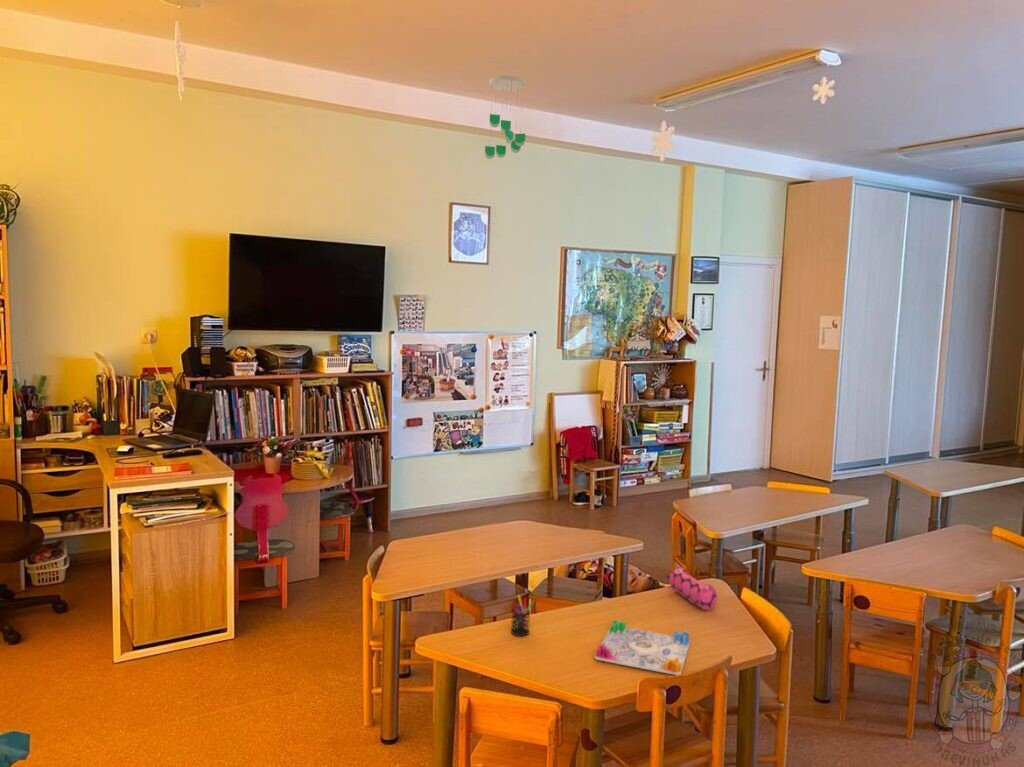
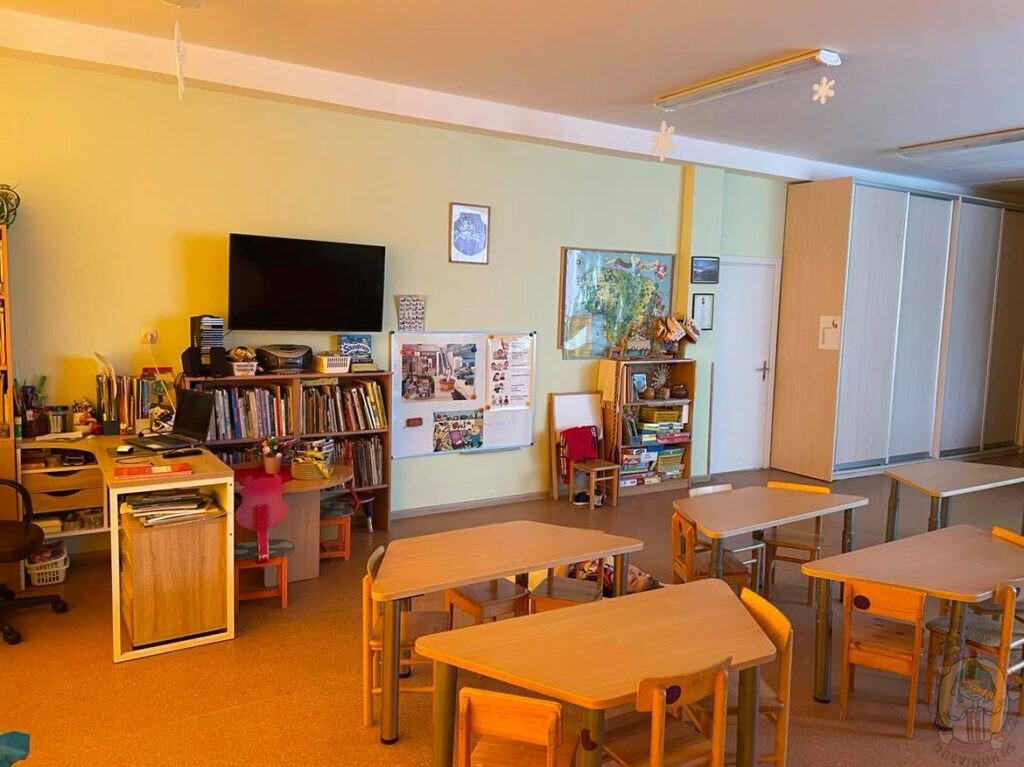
- pen holder (523, 614)
- ceiling mobile (505, 120)
- board game (643, 644)
- pencil case (692, 586)
